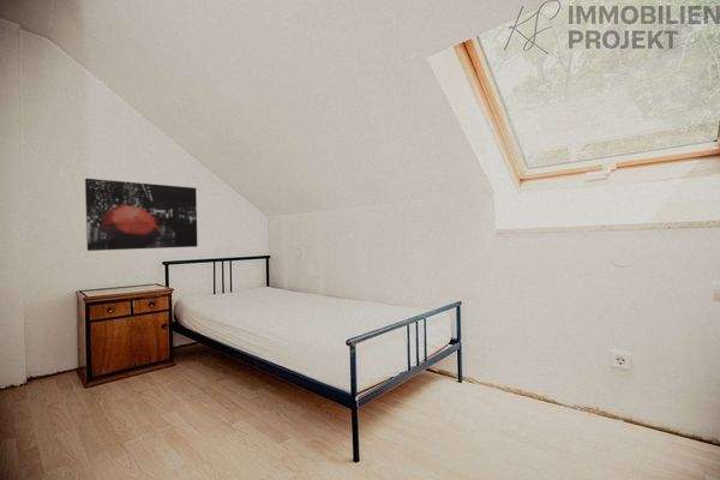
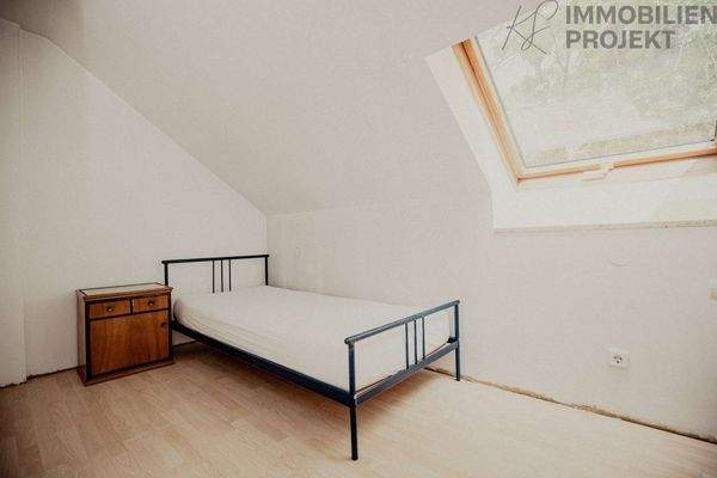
- wall art (146, 216)
